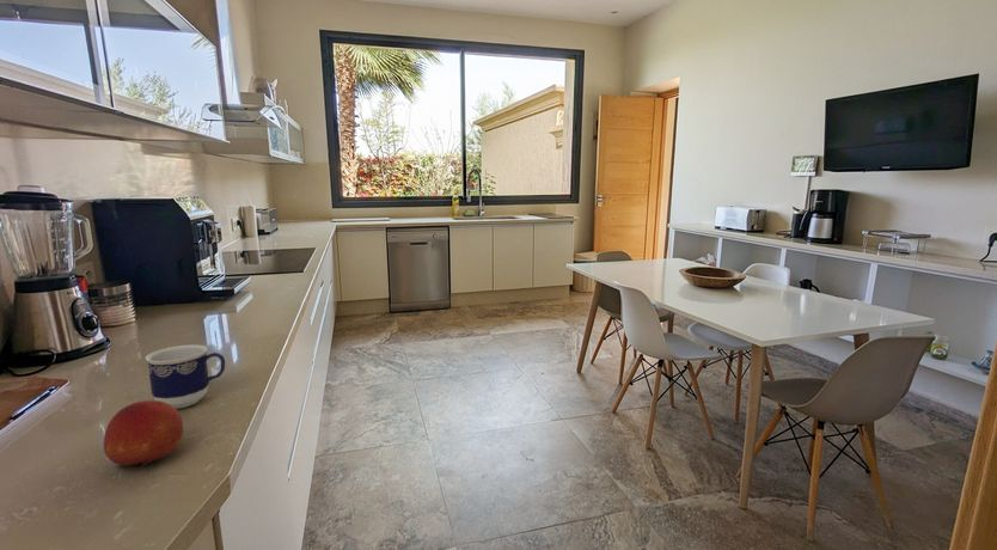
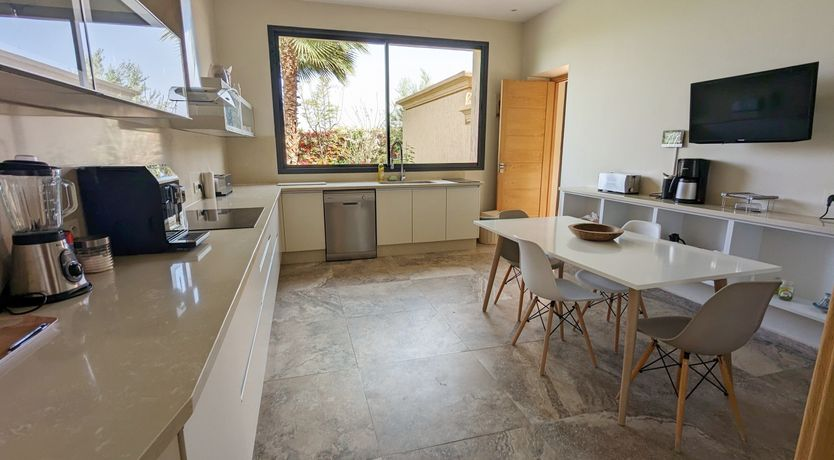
- cup (189, 377)
- fruit (145, 430)
